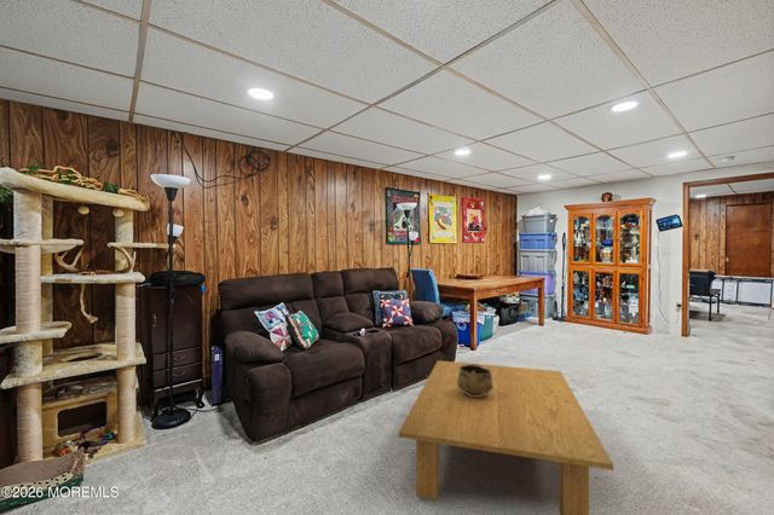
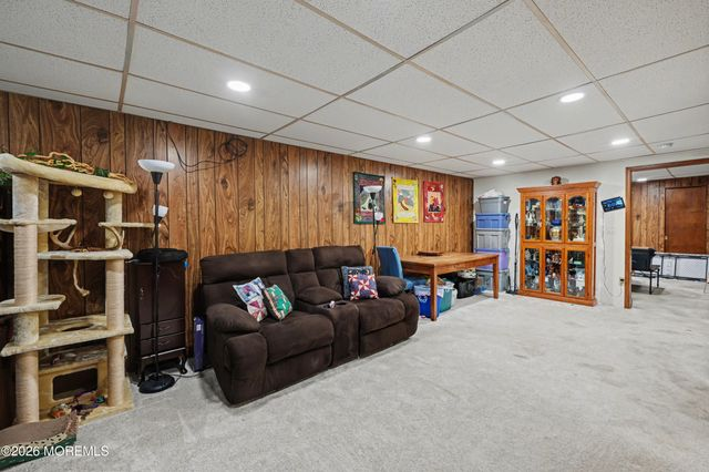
- coffee table (496, 423)
- decorative bowl (474, 380)
